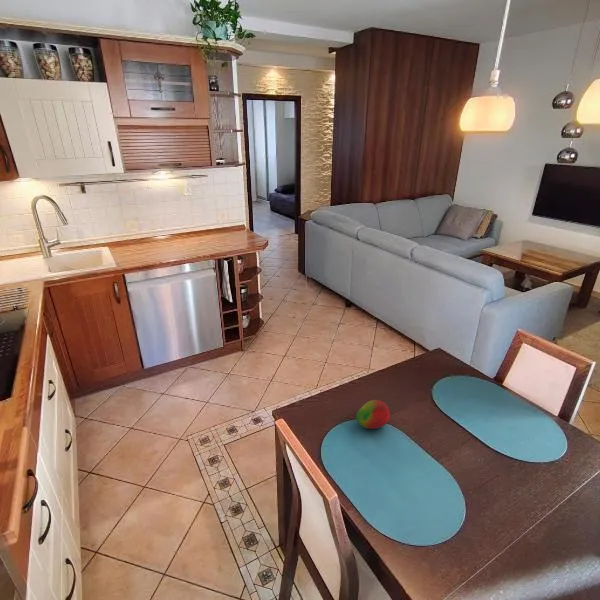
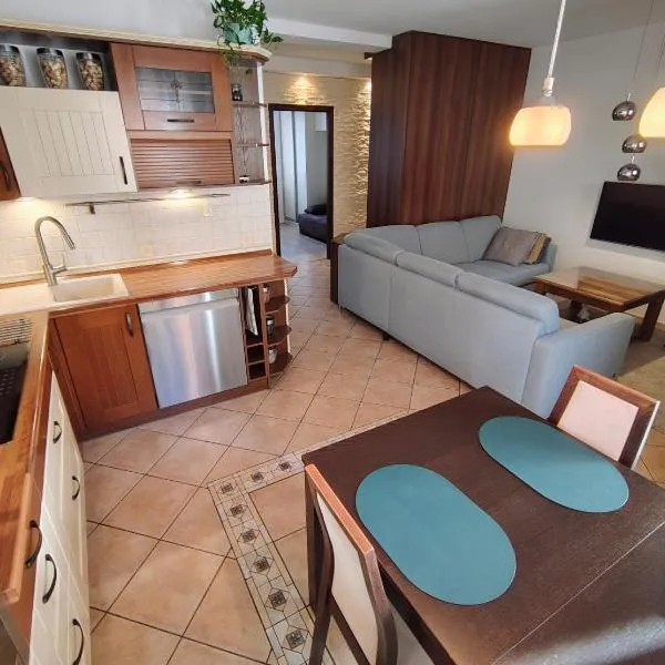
- fruit (373, 414)
